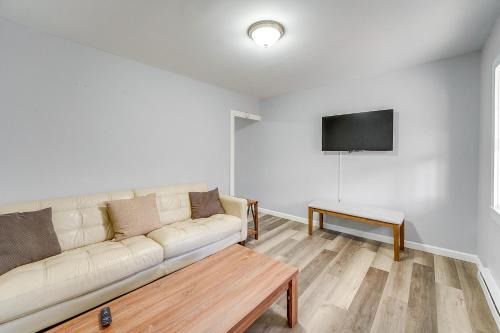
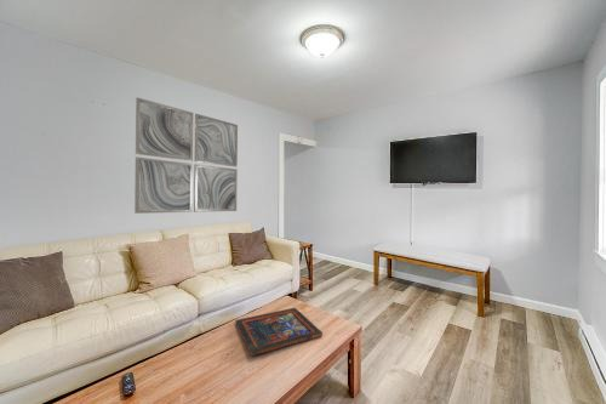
+ religious icon (276, 328)
+ wall art (194, 164)
